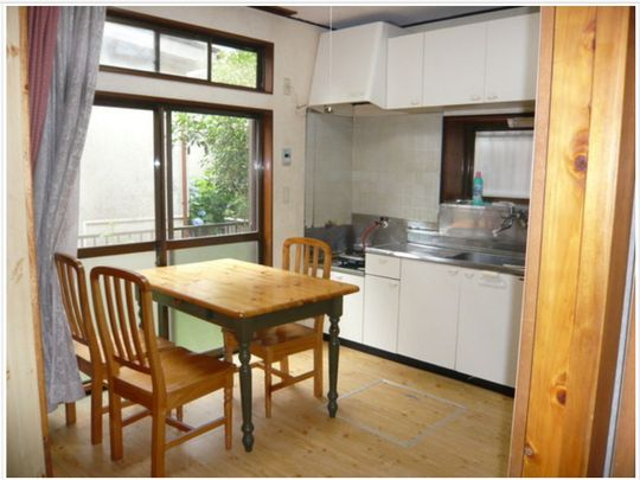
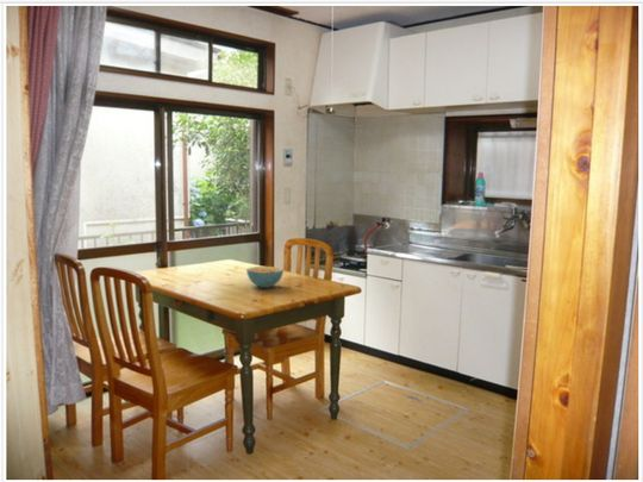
+ cereal bowl (264, 277)
